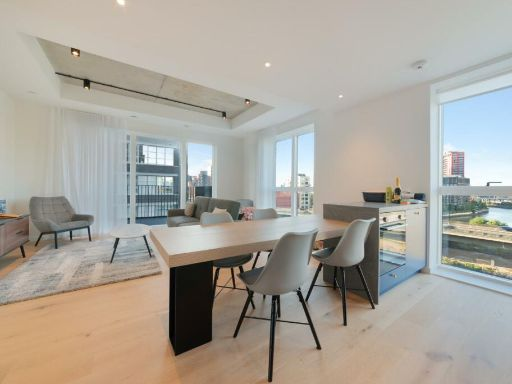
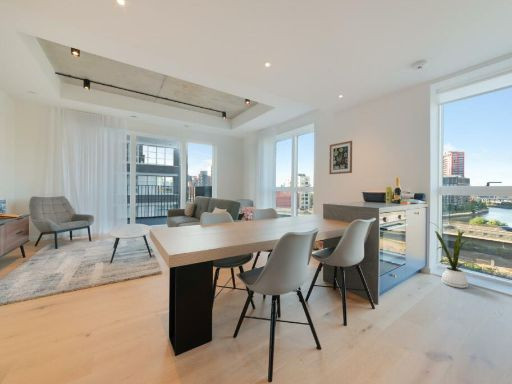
+ wall art (340, 158)
+ house plant (451, 253)
